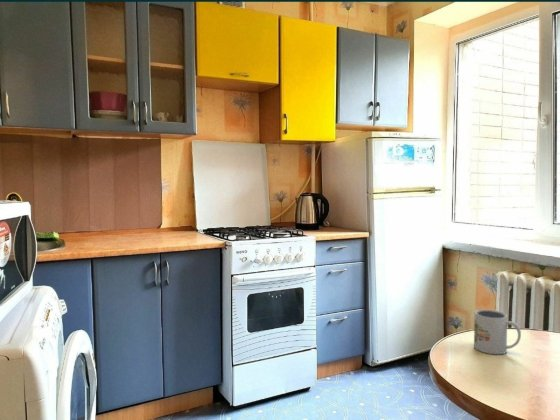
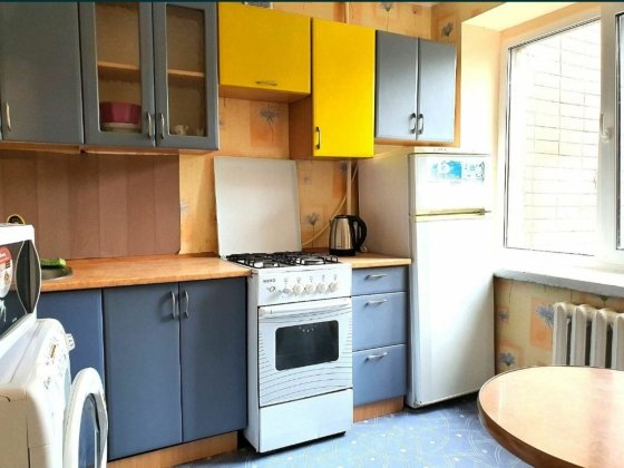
- mug (496, 332)
